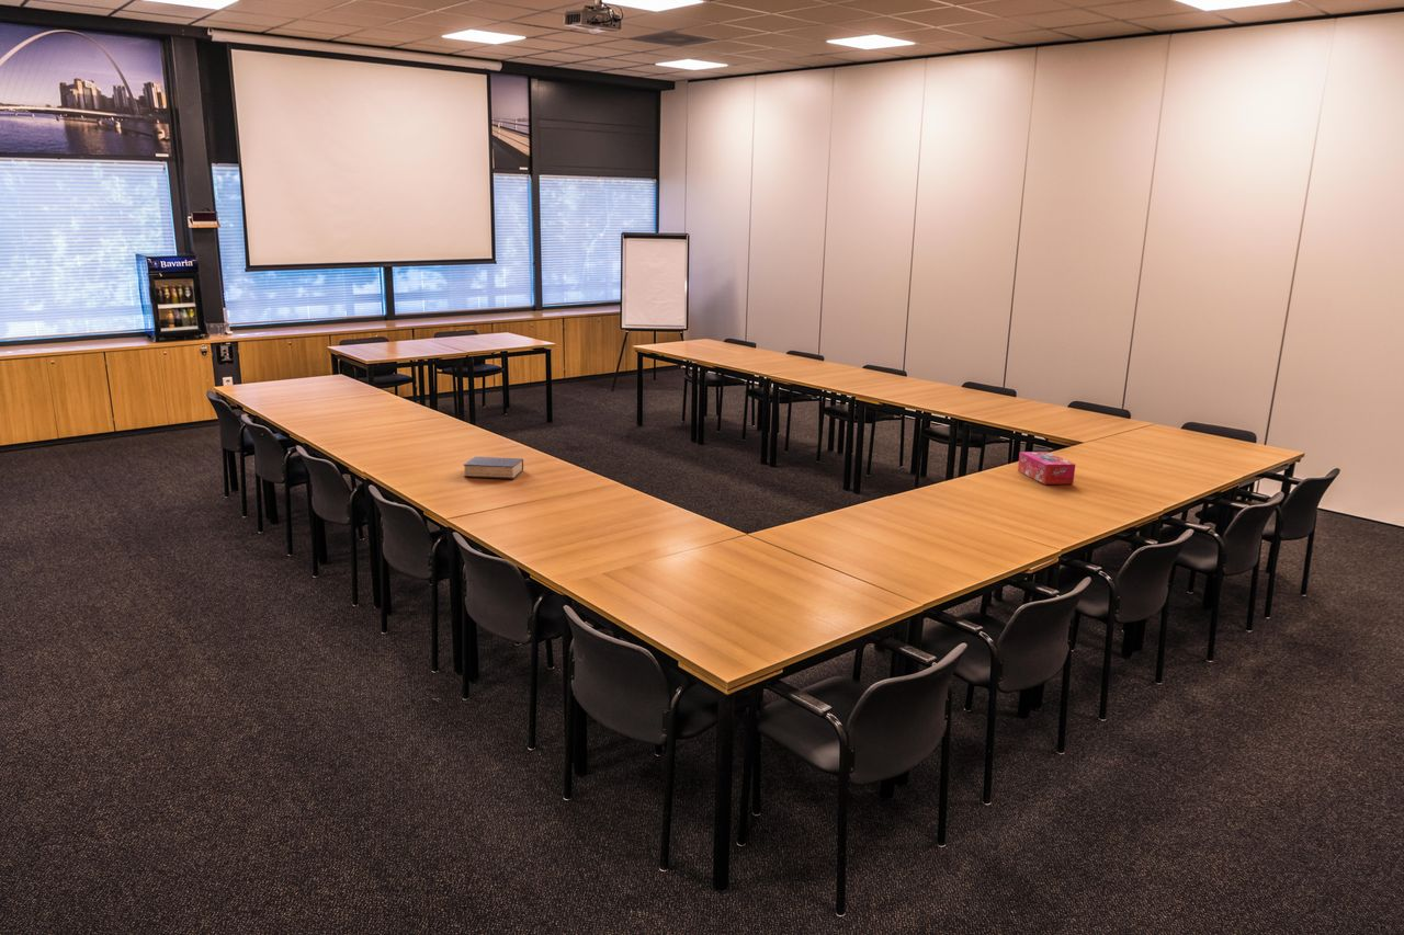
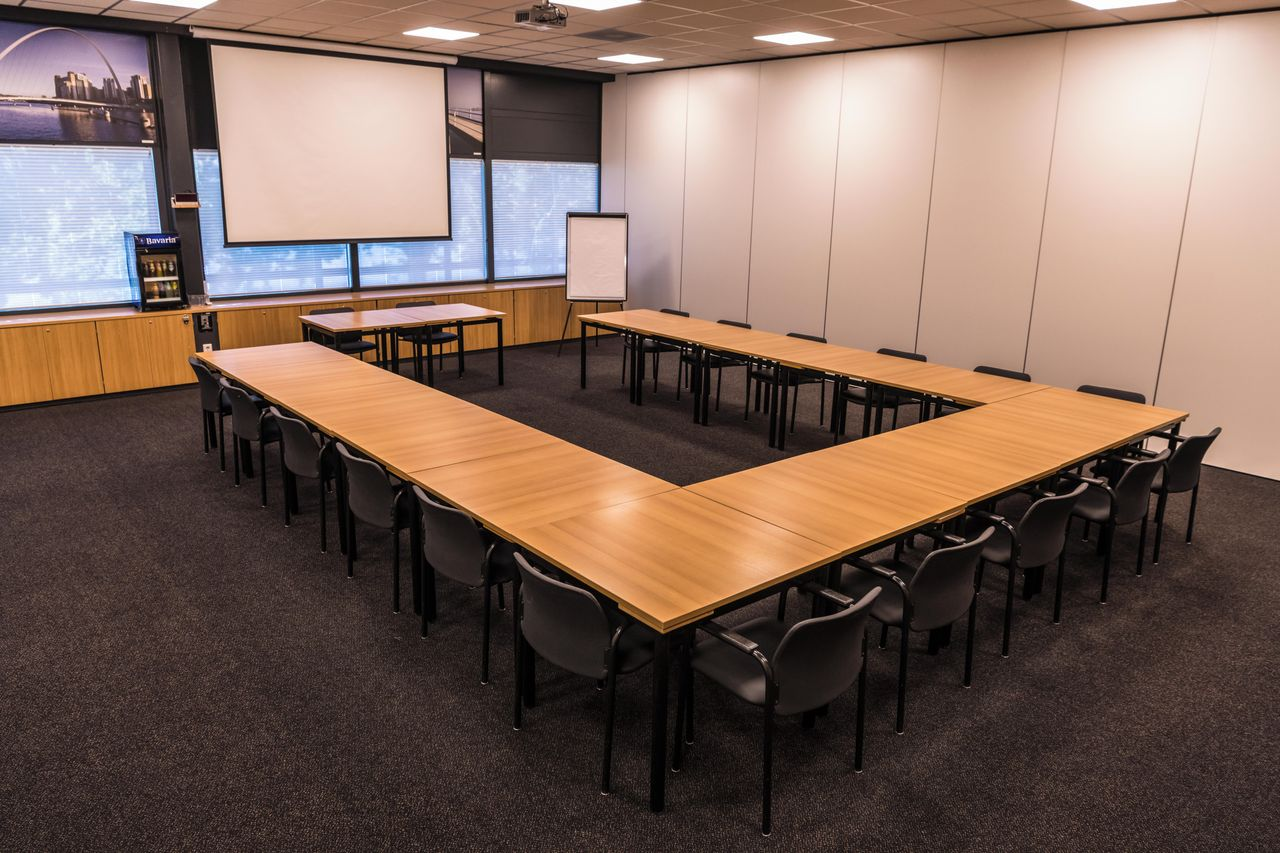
- book (494, 467)
- tissue box (1045, 467)
